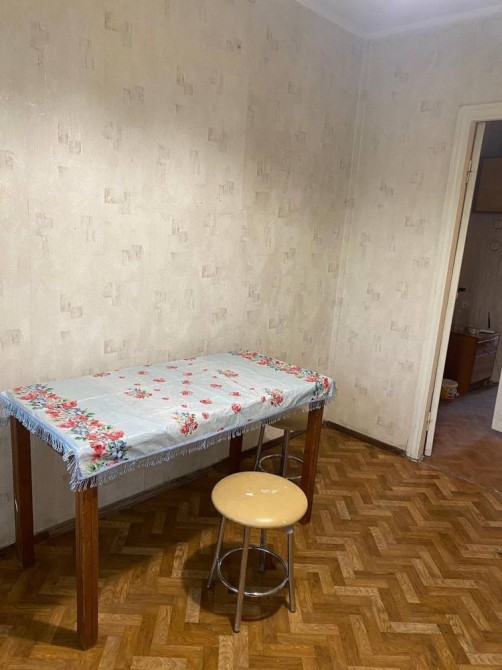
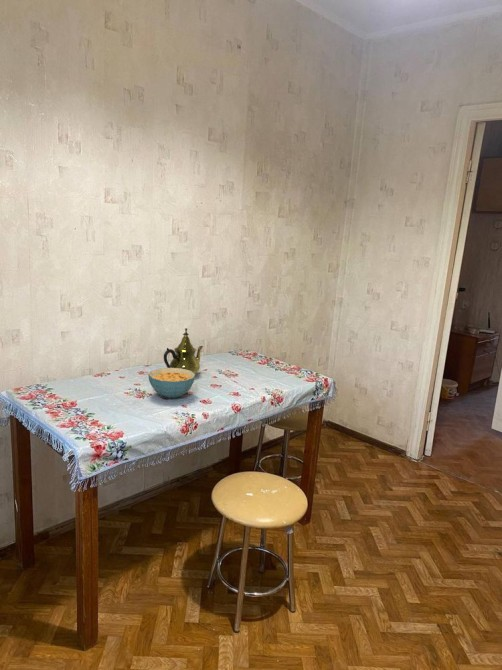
+ teapot (184, 352)
+ cereal bowl (171, 385)
